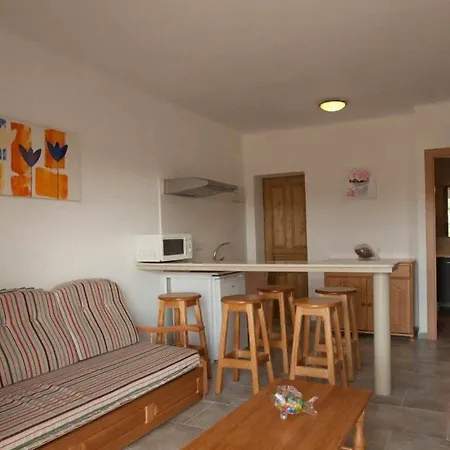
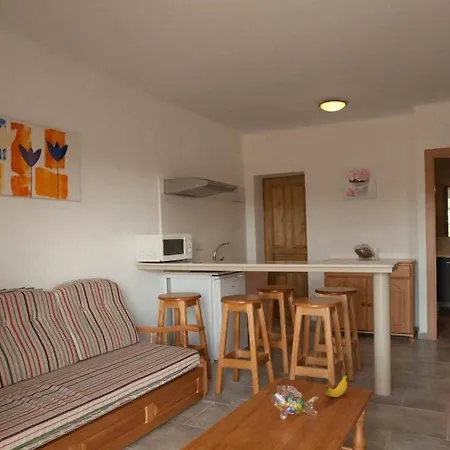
+ banana (337, 386)
